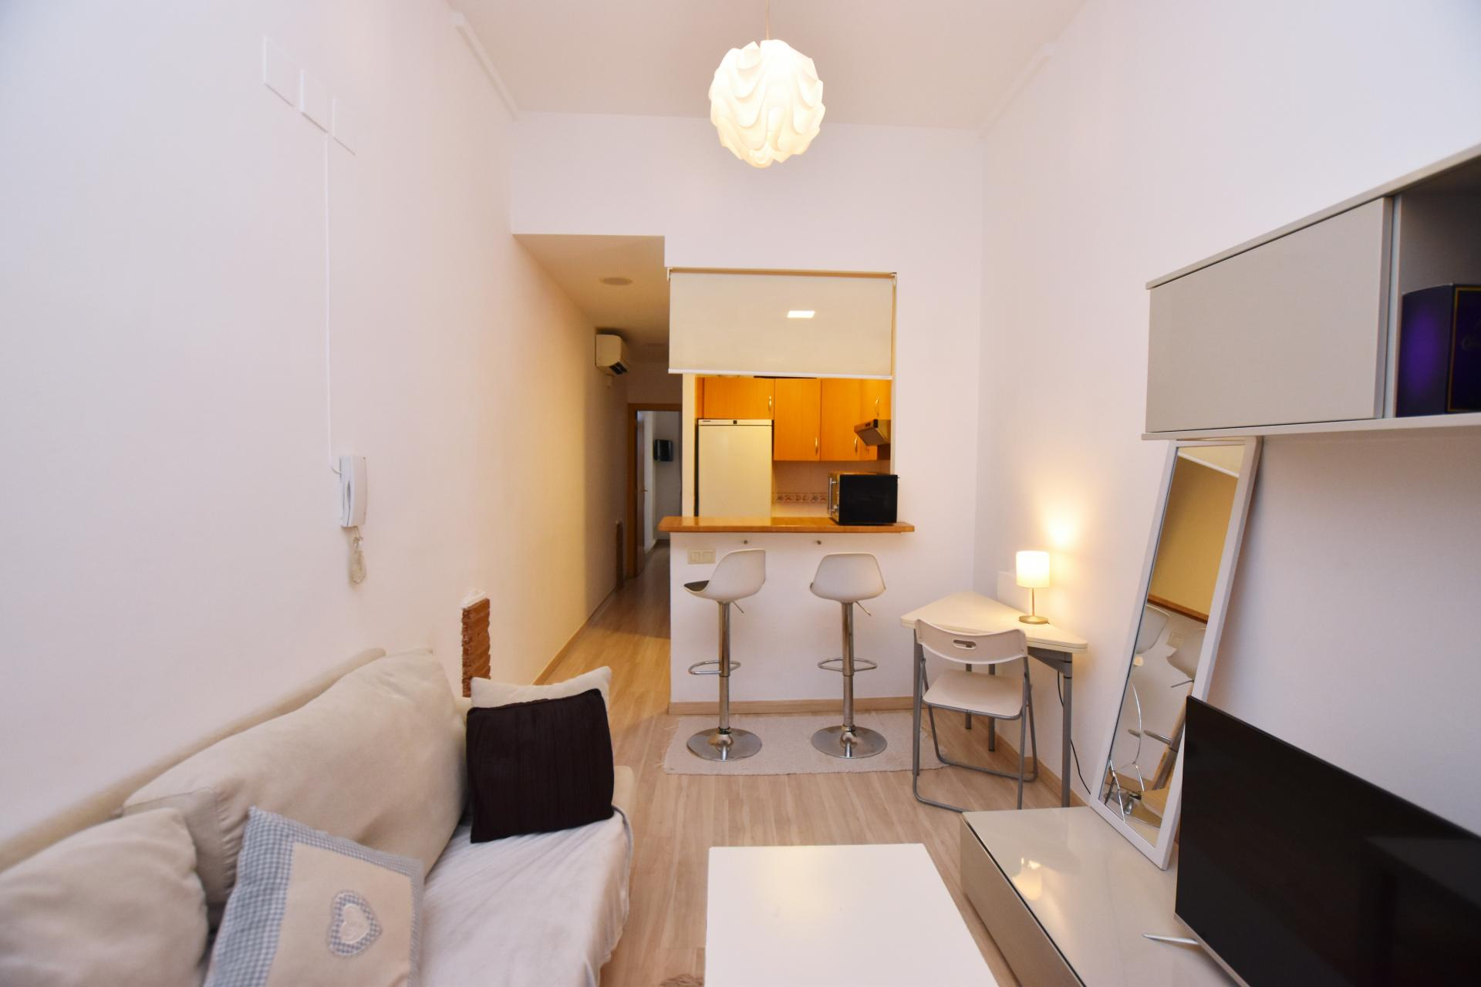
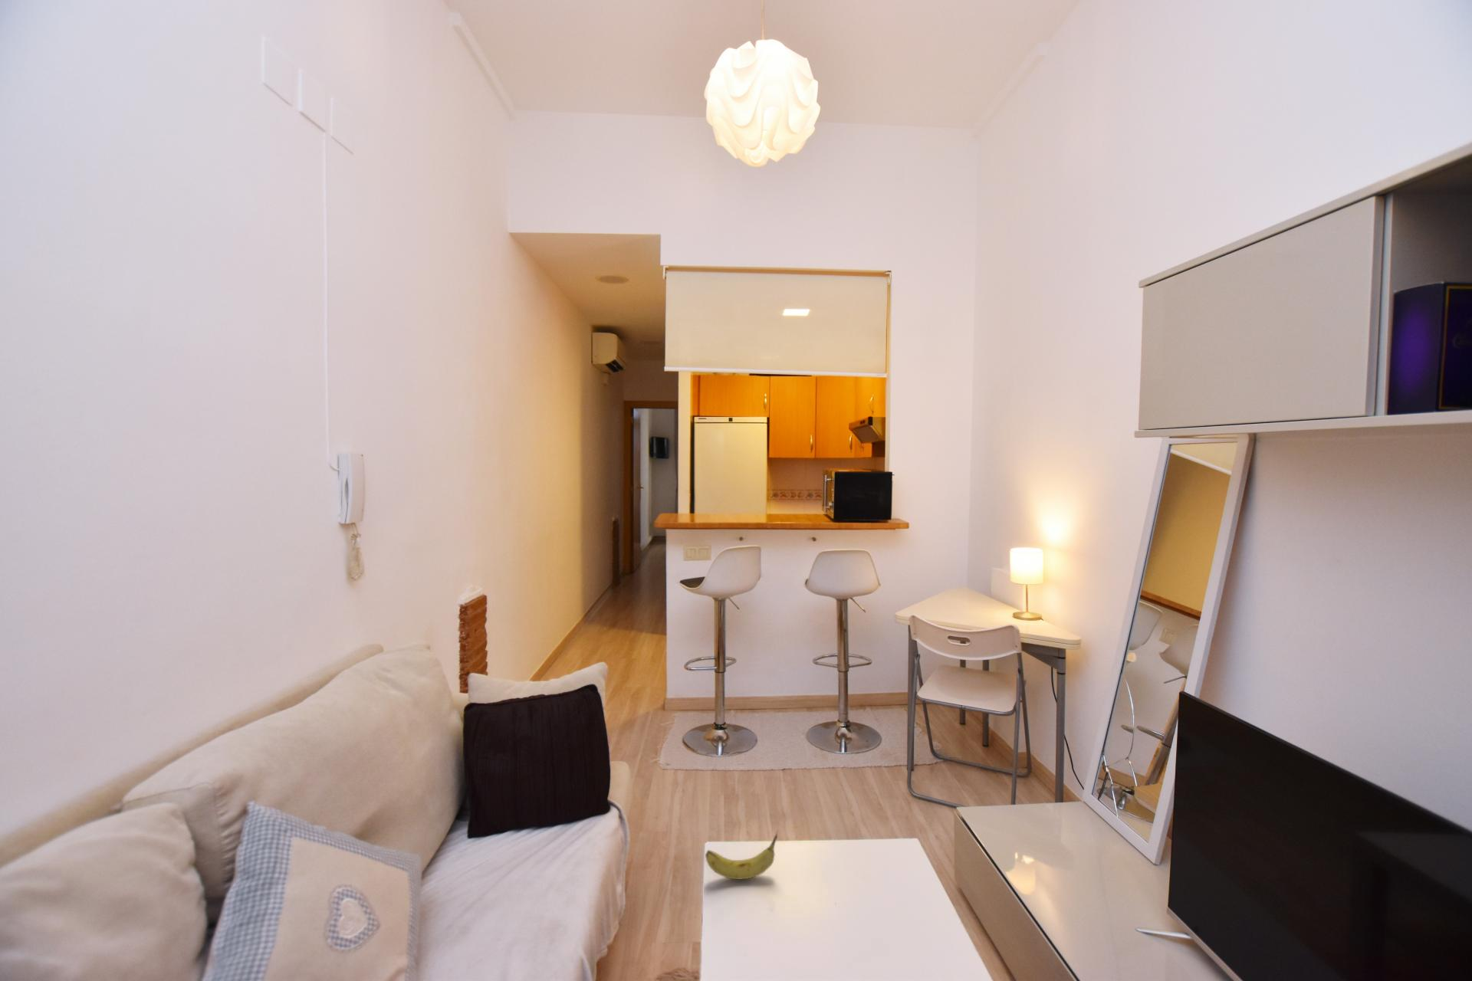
+ fruit (741, 859)
